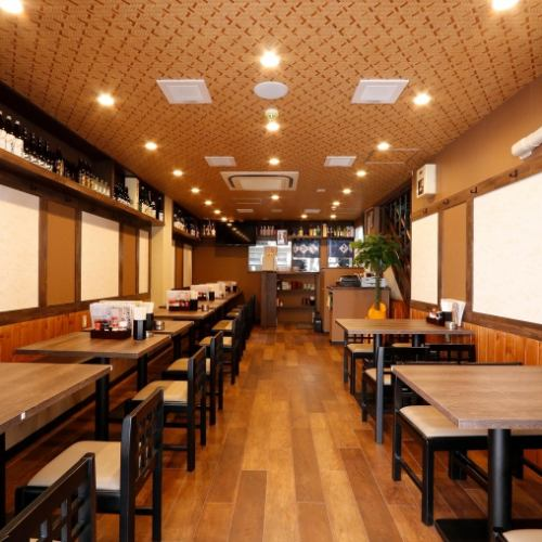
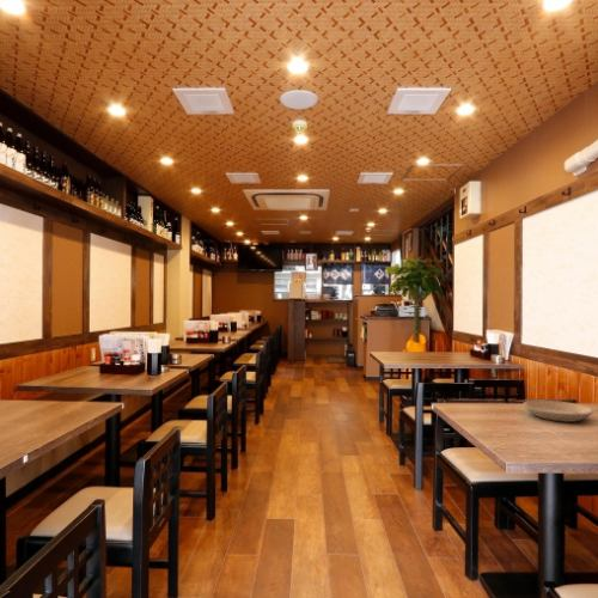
+ plate (556, 411)
